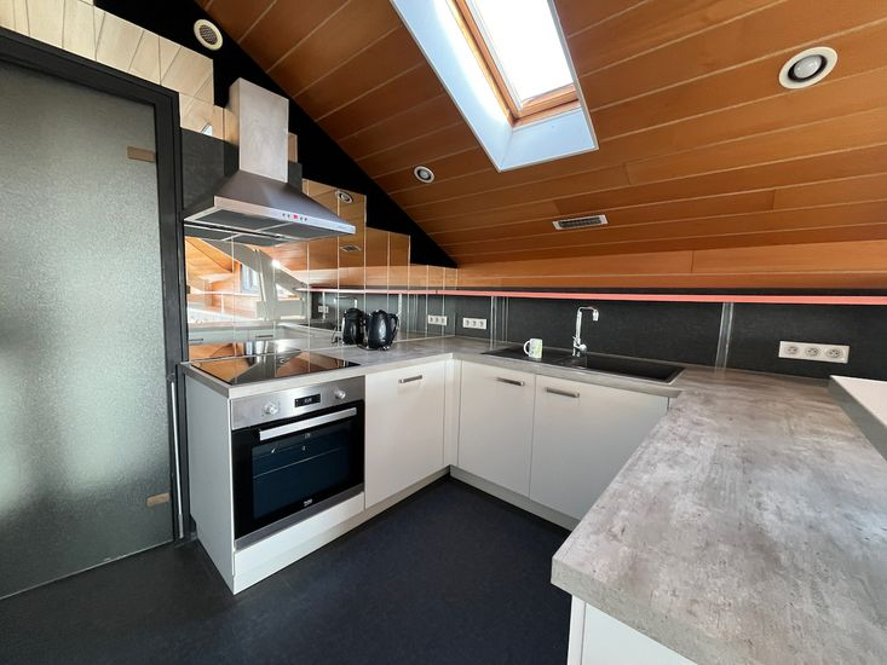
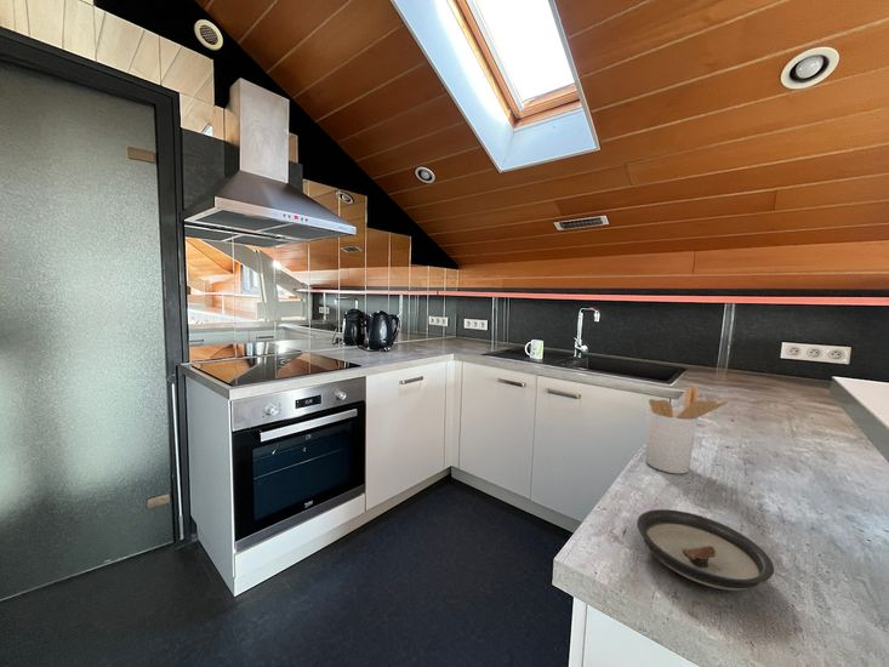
+ utensil holder (680, 429)
+ saucer (697, 552)
